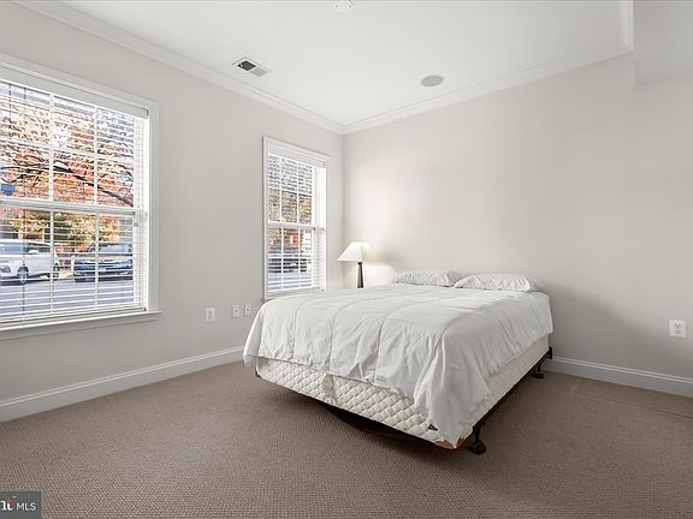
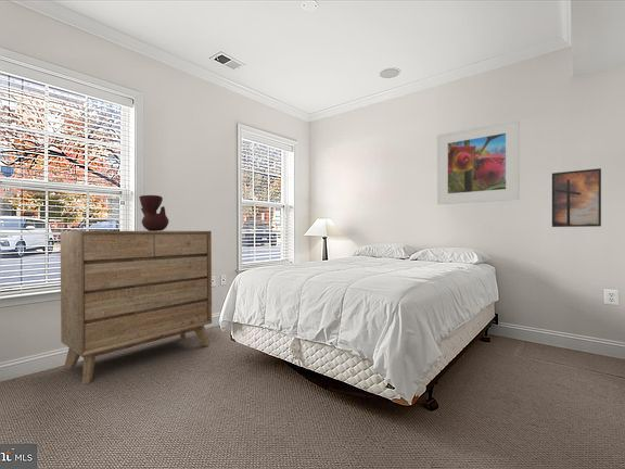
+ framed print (575, 199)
+ vase (154, 213)
+ dresser (142, 293)
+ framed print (475, 165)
